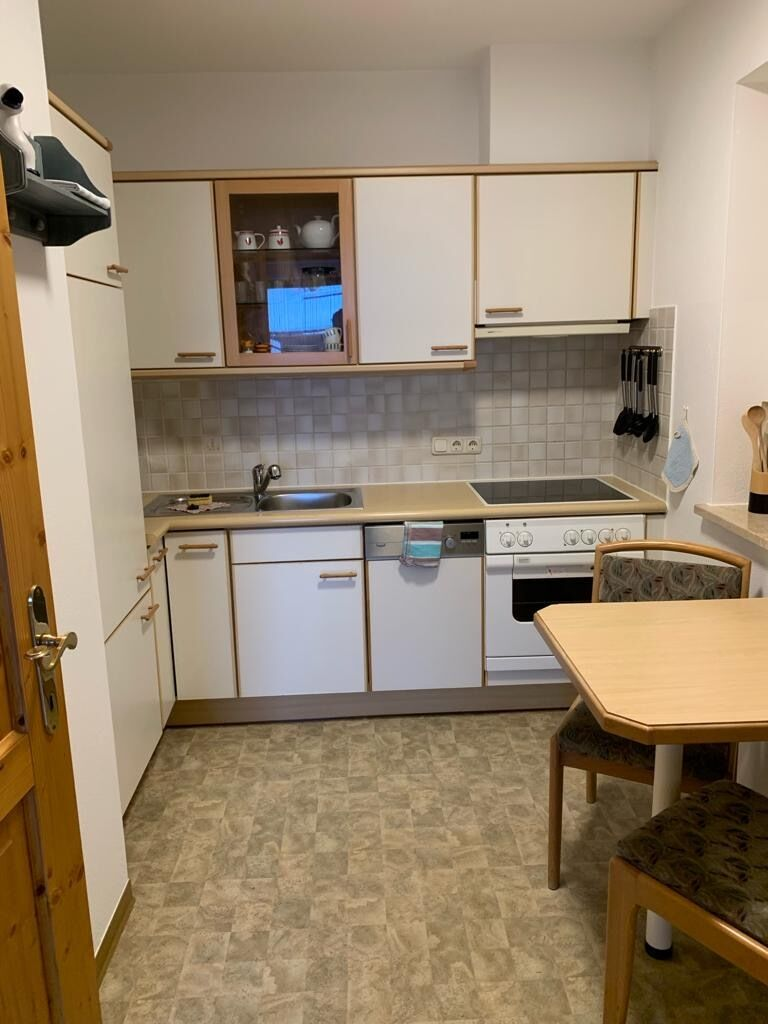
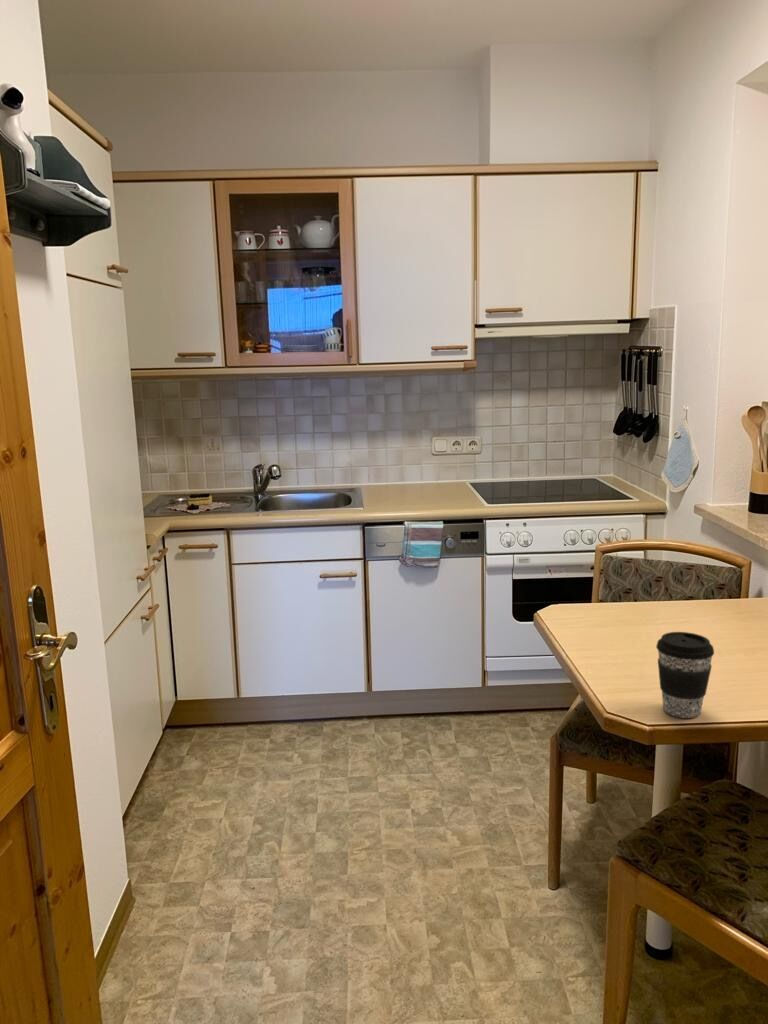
+ coffee cup (683, 675)
